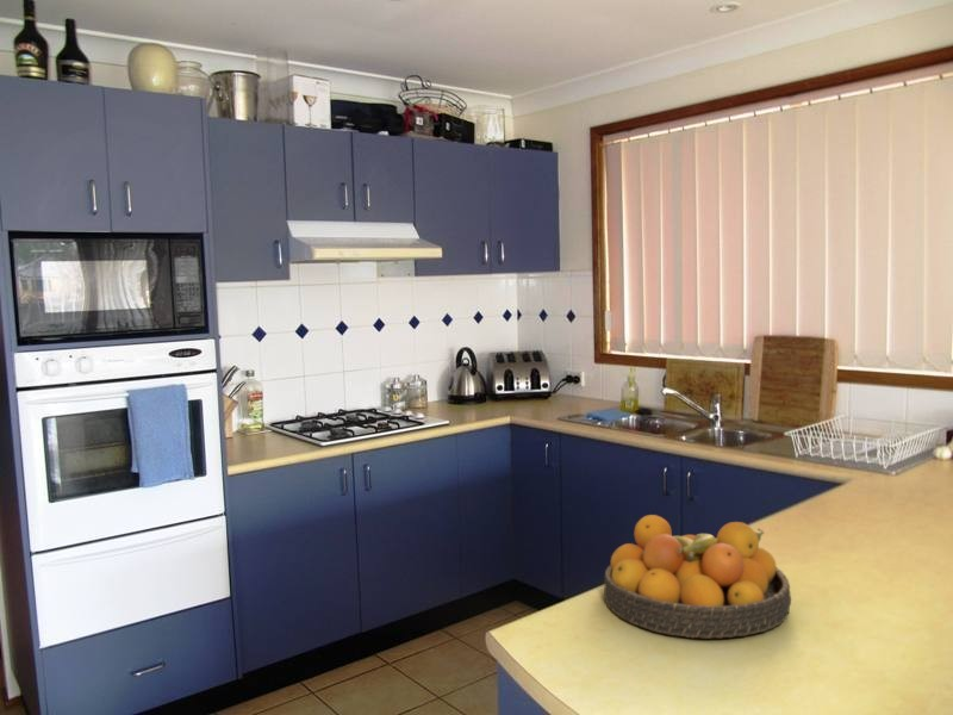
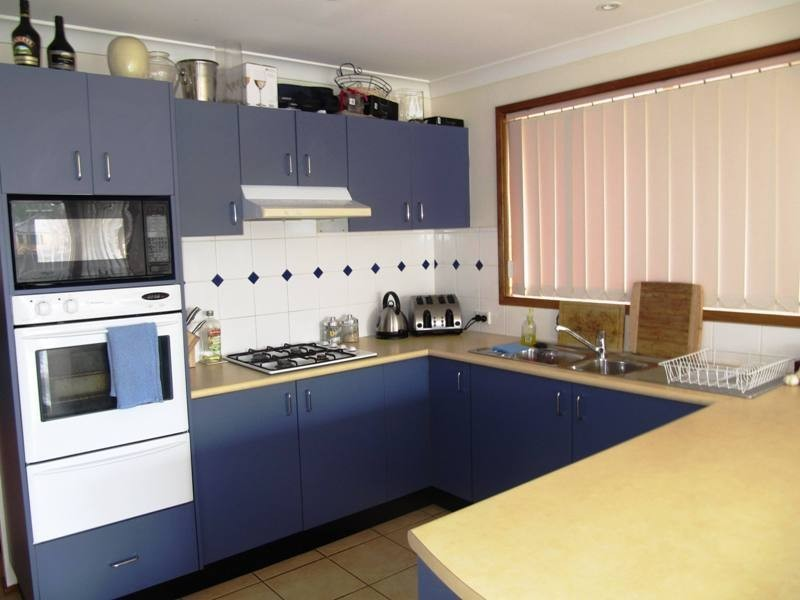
- fruit bowl (693, 562)
